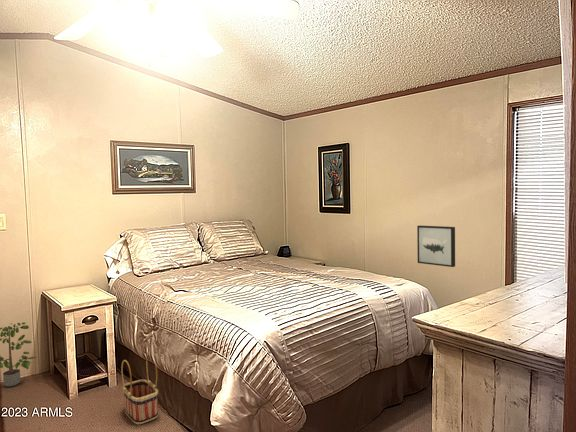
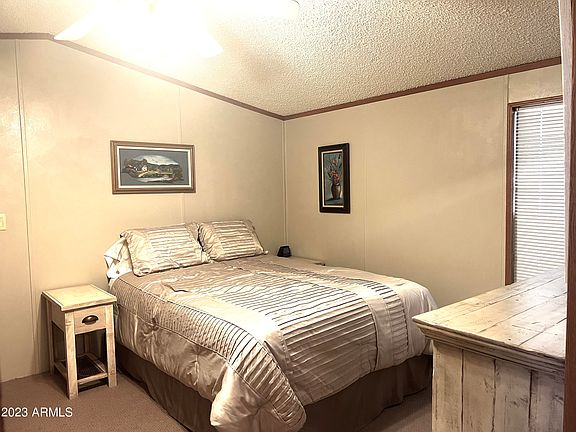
- potted plant (17, 349)
- basket (140, 385)
- wall art (435, 245)
